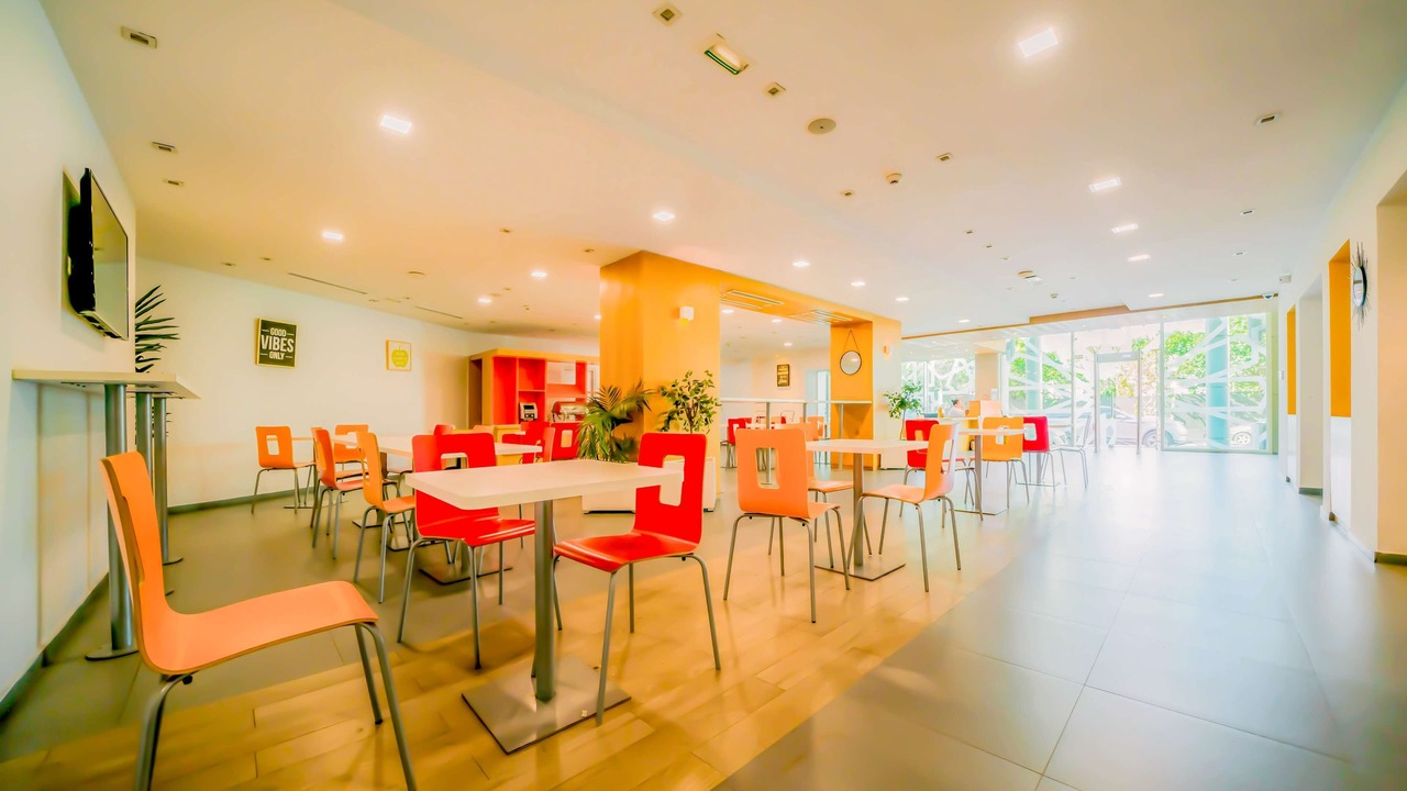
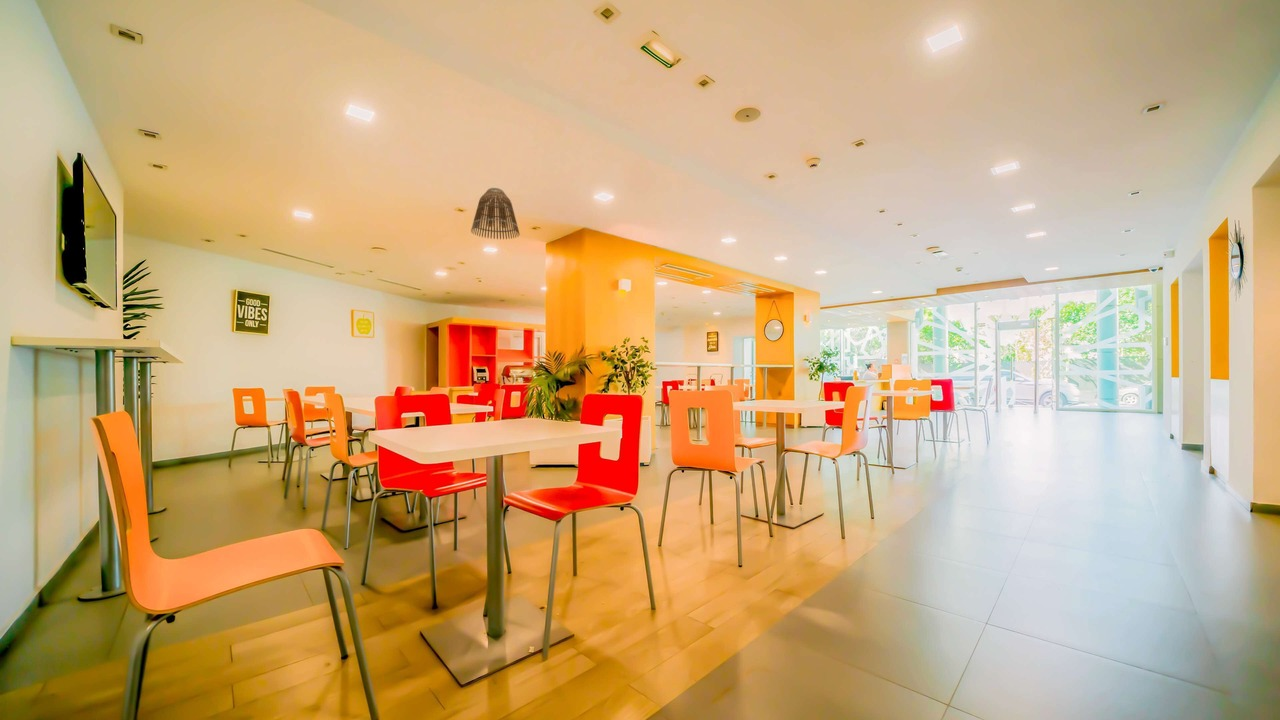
+ lamp shade (496, 211)
